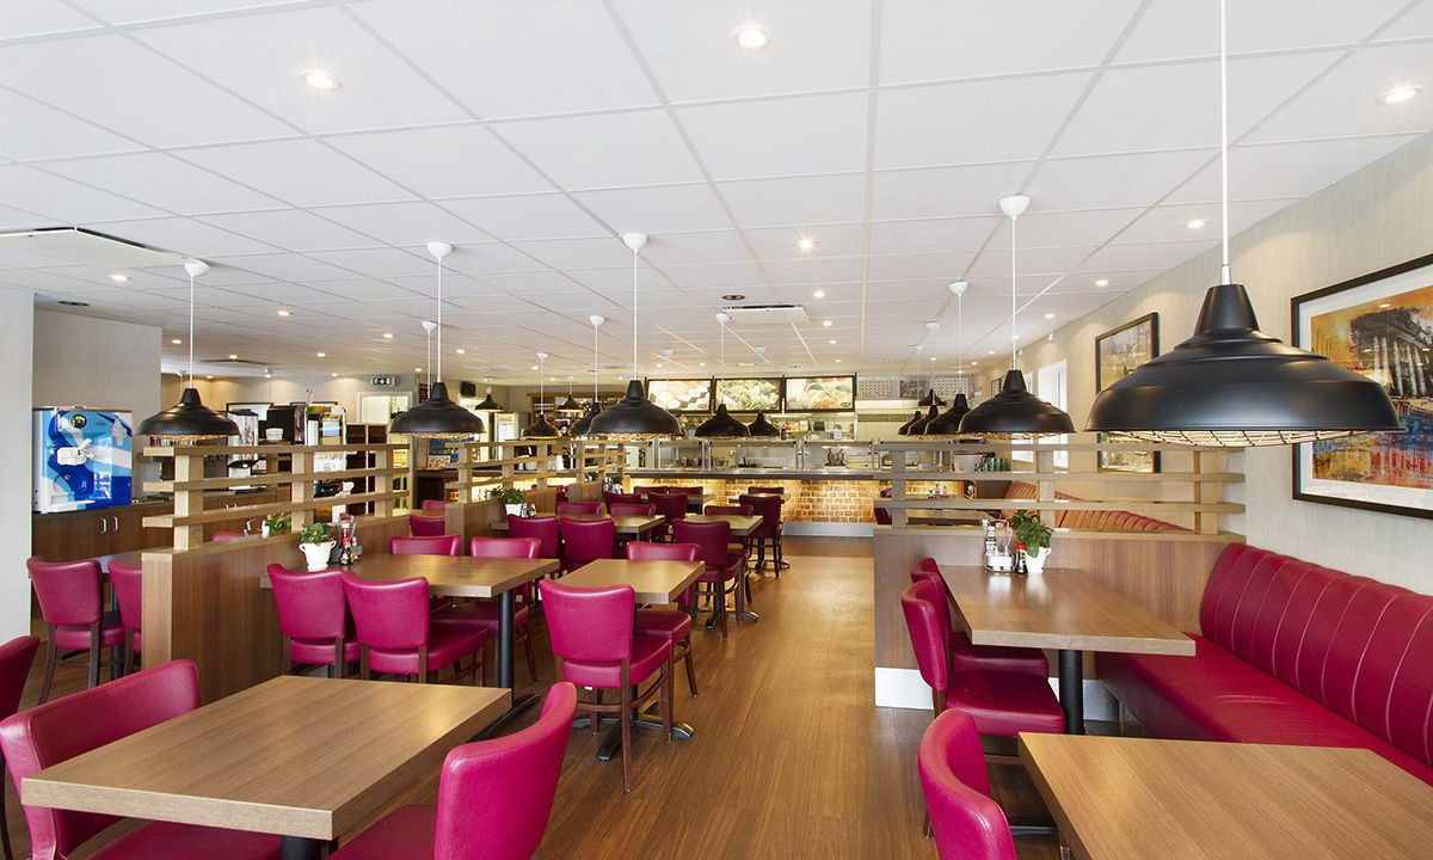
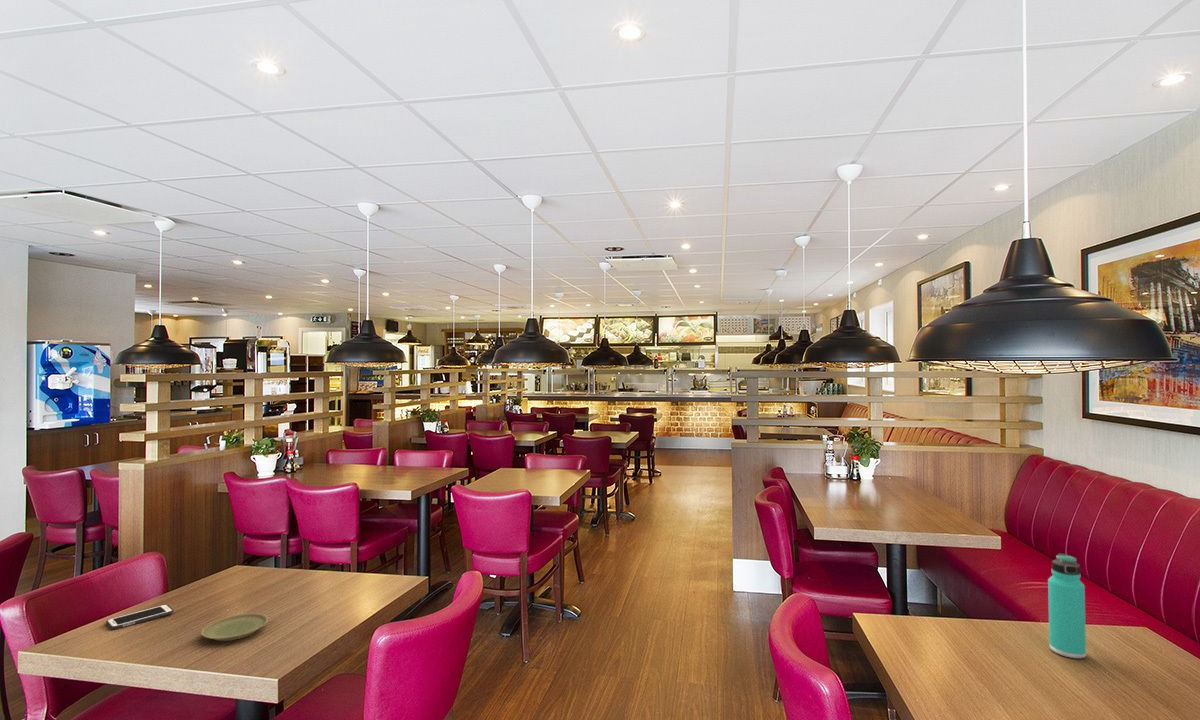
+ thermos bottle (1066, 603)
+ cell phone (140, 616)
+ plate (235, 628)
